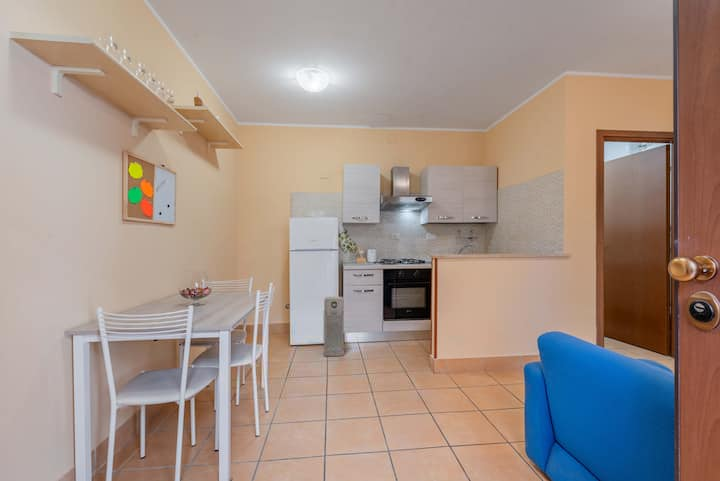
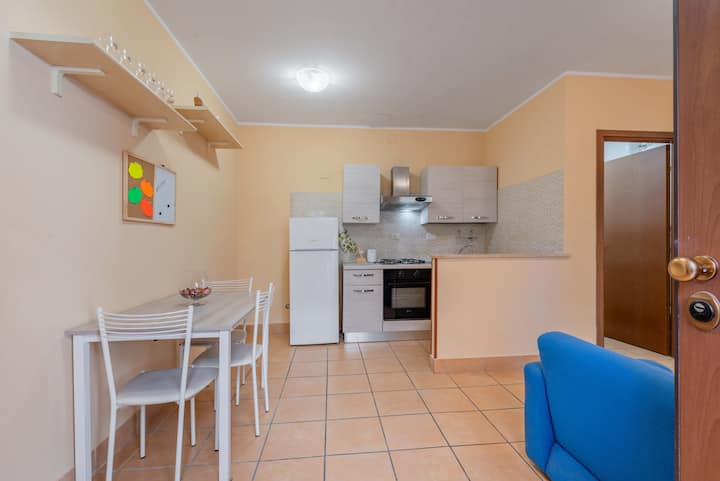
- air purifier (333, 324)
